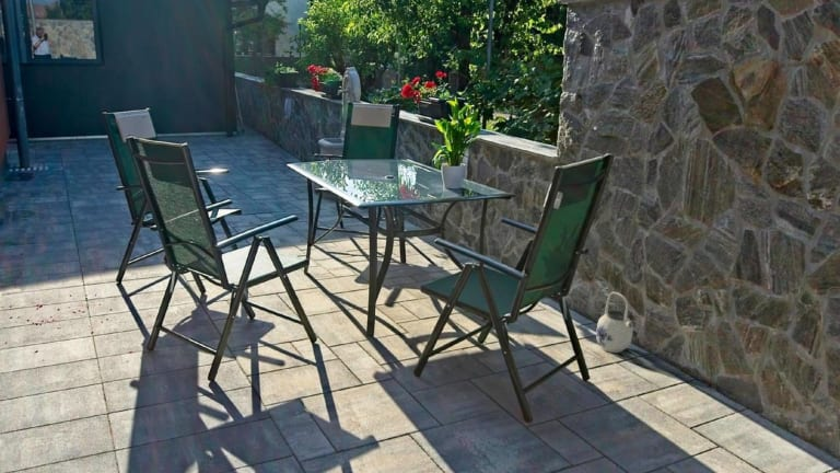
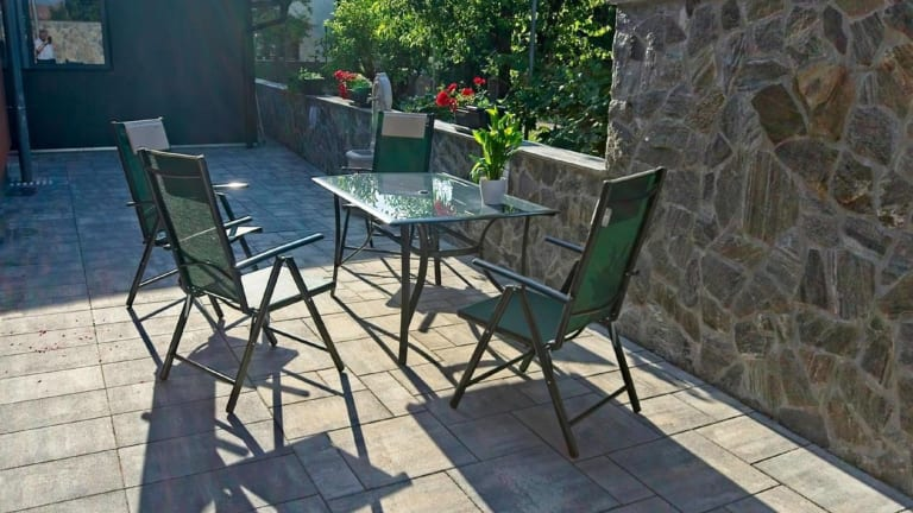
- teapot (617, 322)
